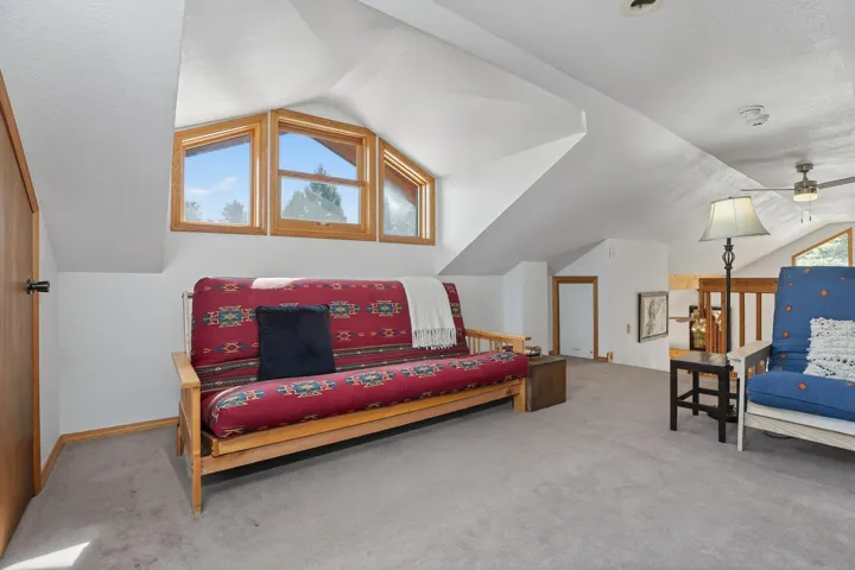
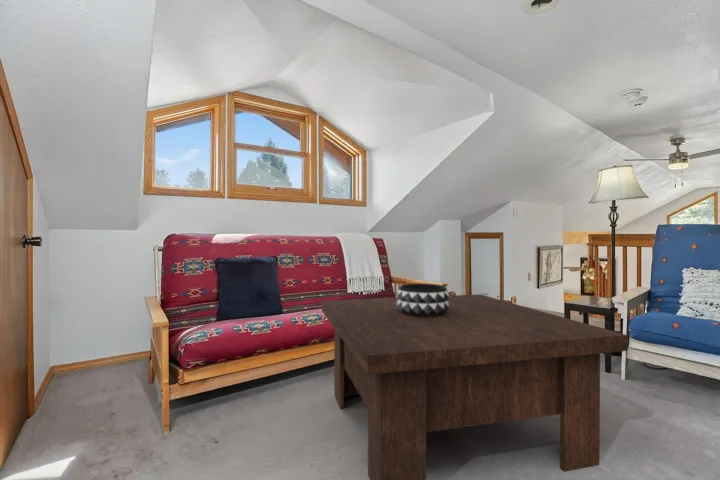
+ coffee table (442, 369)
+ decorative bowl (422, 298)
